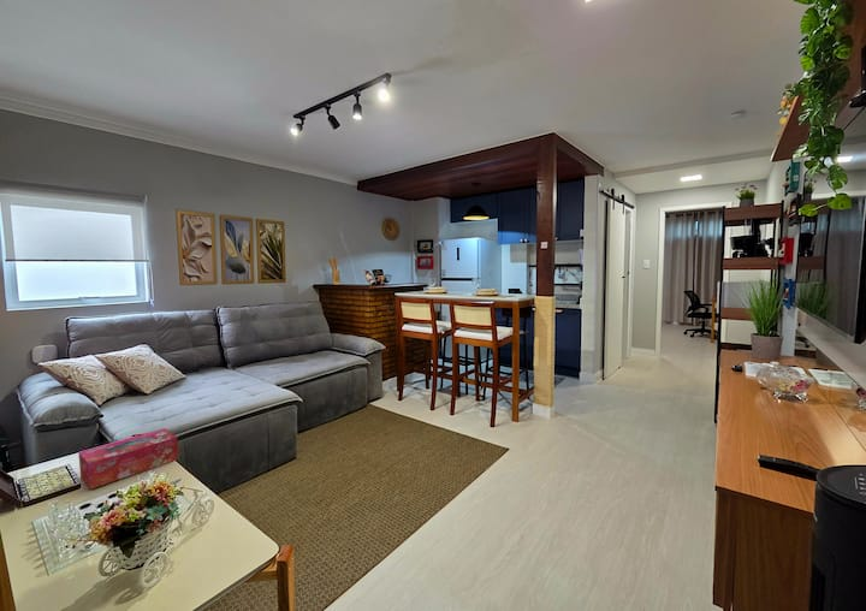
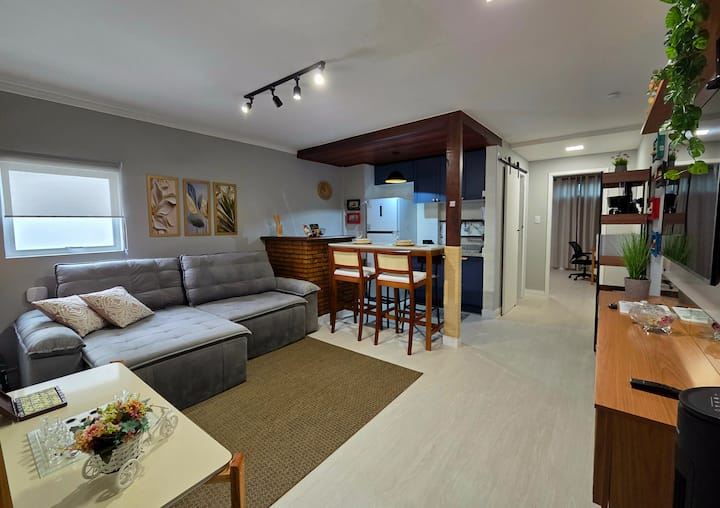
- tissue box (130, 455)
